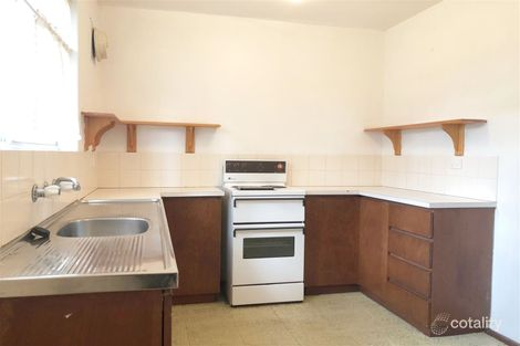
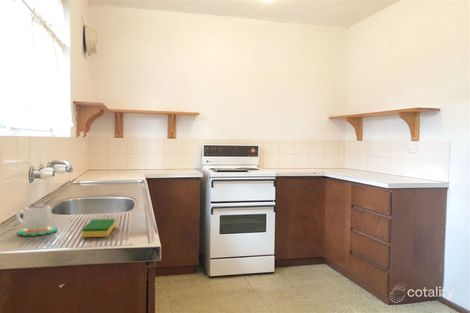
+ mug (36, 219)
+ dish sponge (99, 227)
